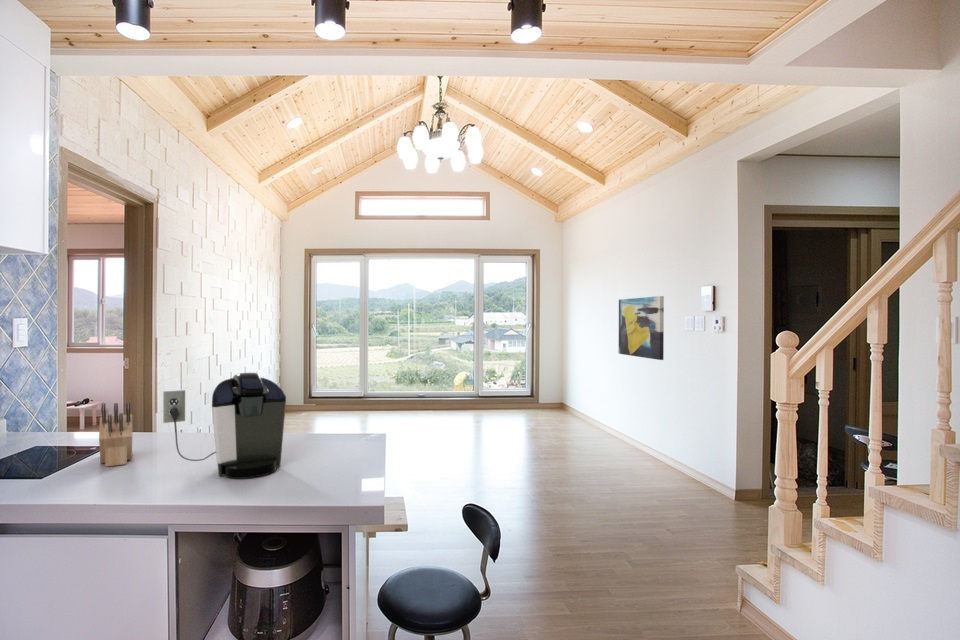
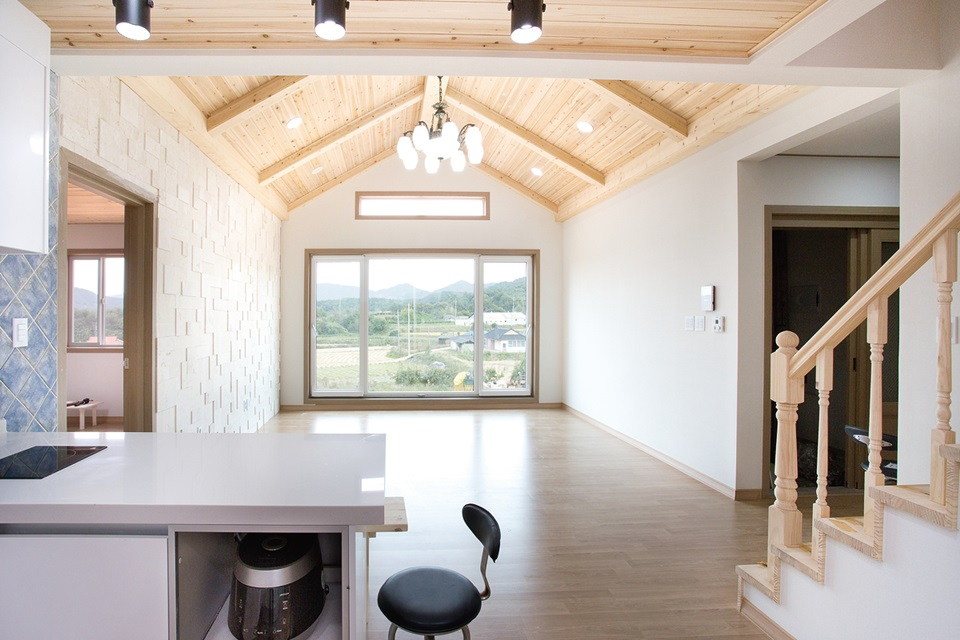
- knife block (116, 429)
- coffee maker (227, 422)
- wall art (639, 327)
